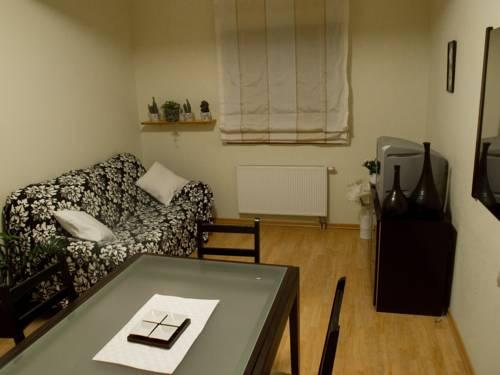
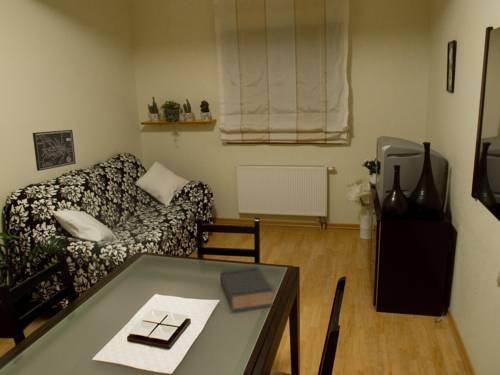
+ wall art (55, 149)
+ book (245, 287)
